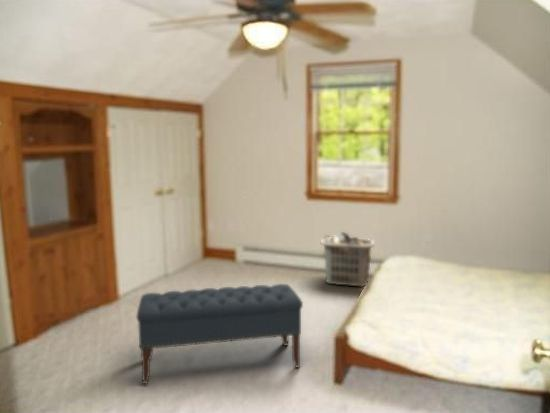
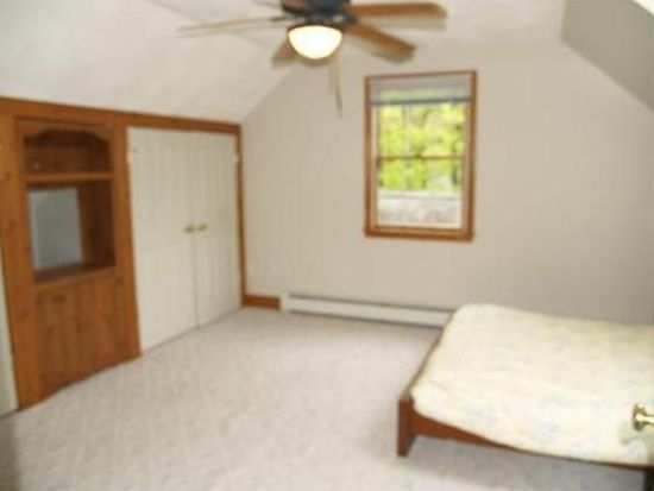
- clothes hamper (347, 257)
- bench (220, 328)
